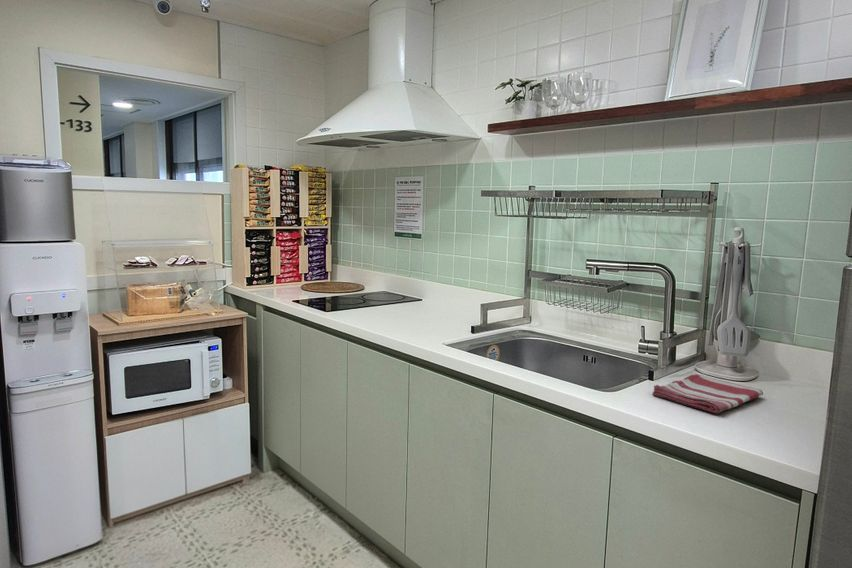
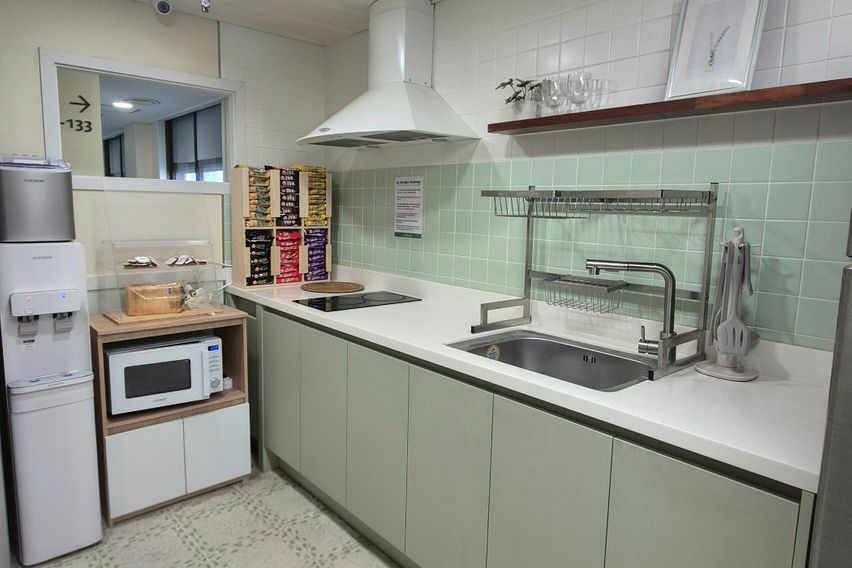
- dish towel (708, 391)
